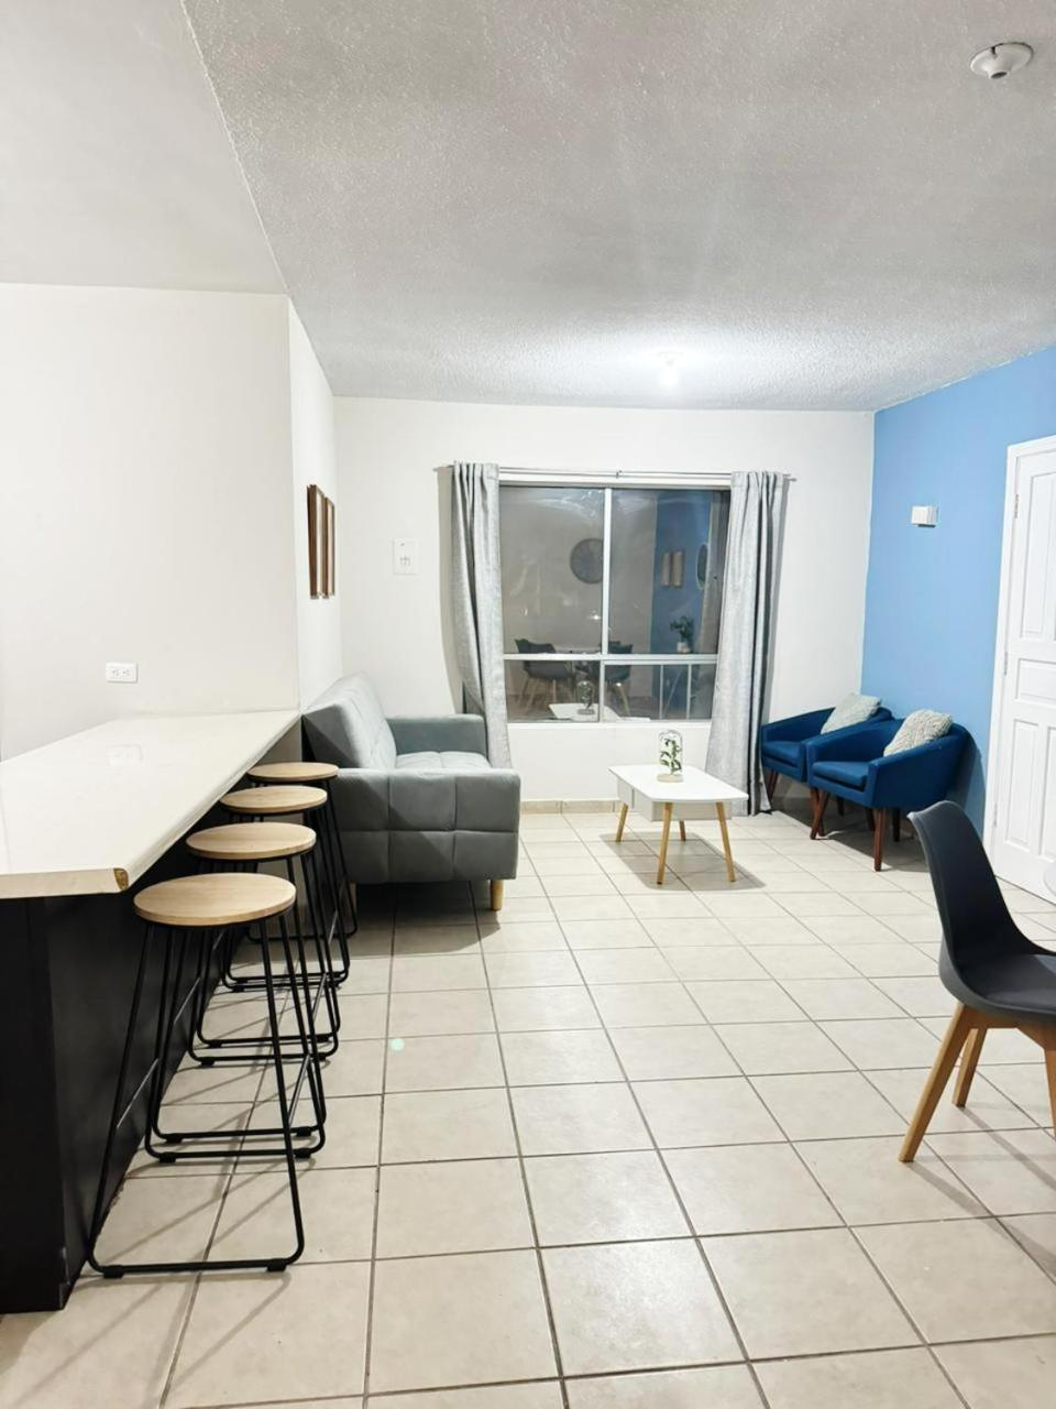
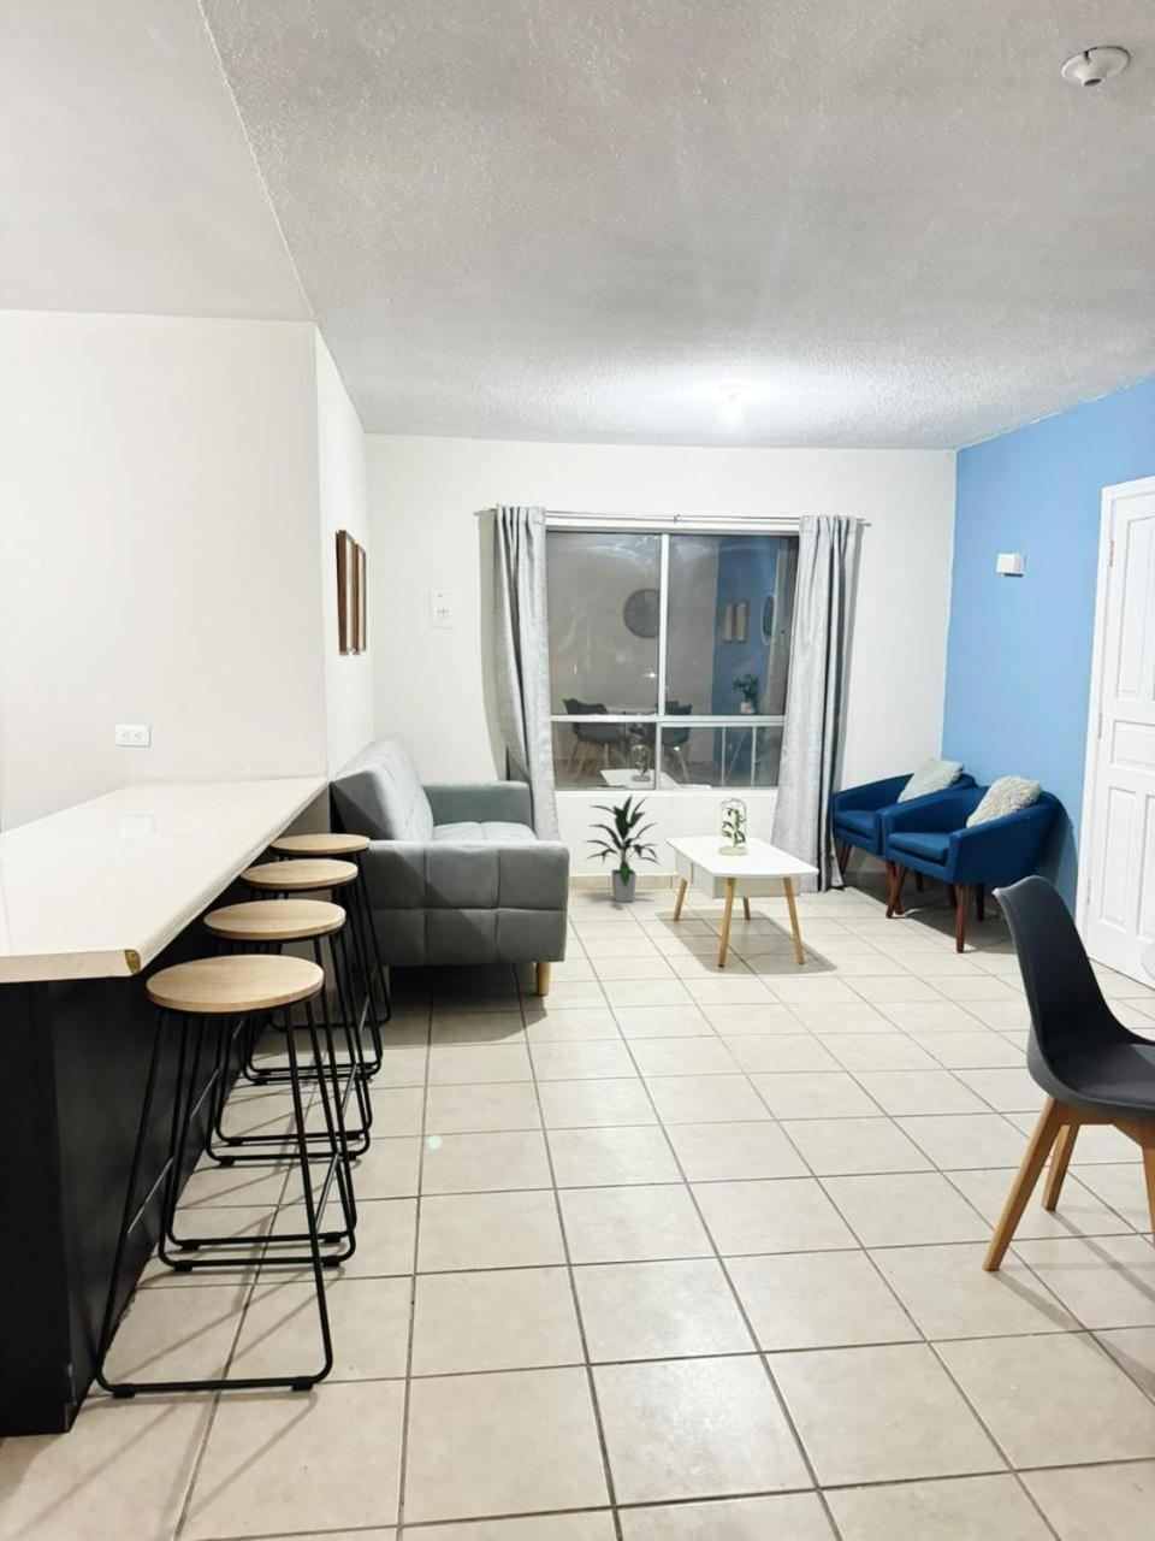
+ indoor plant (622, 847)
